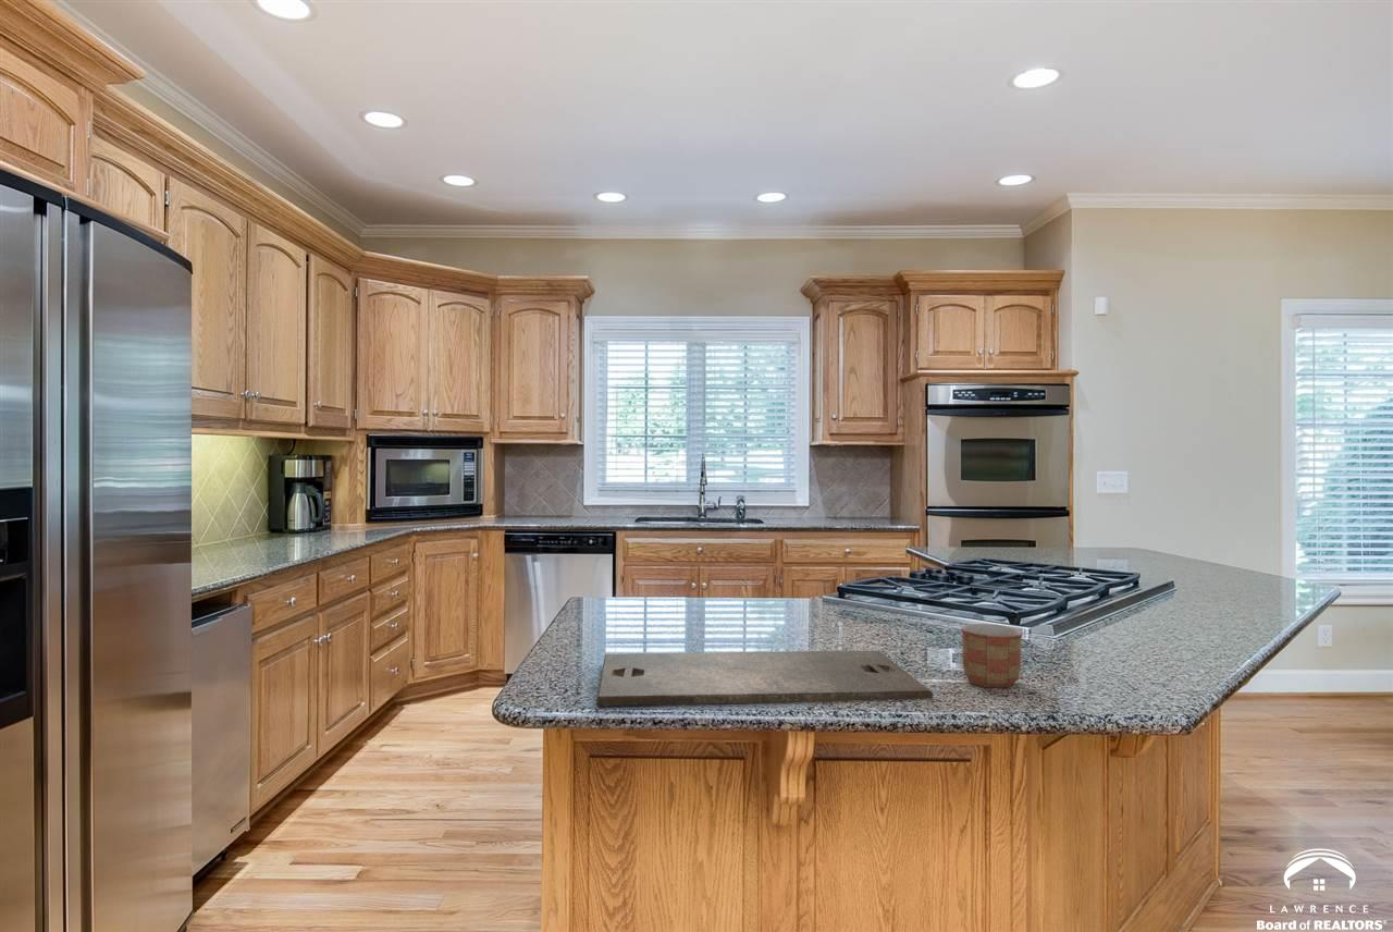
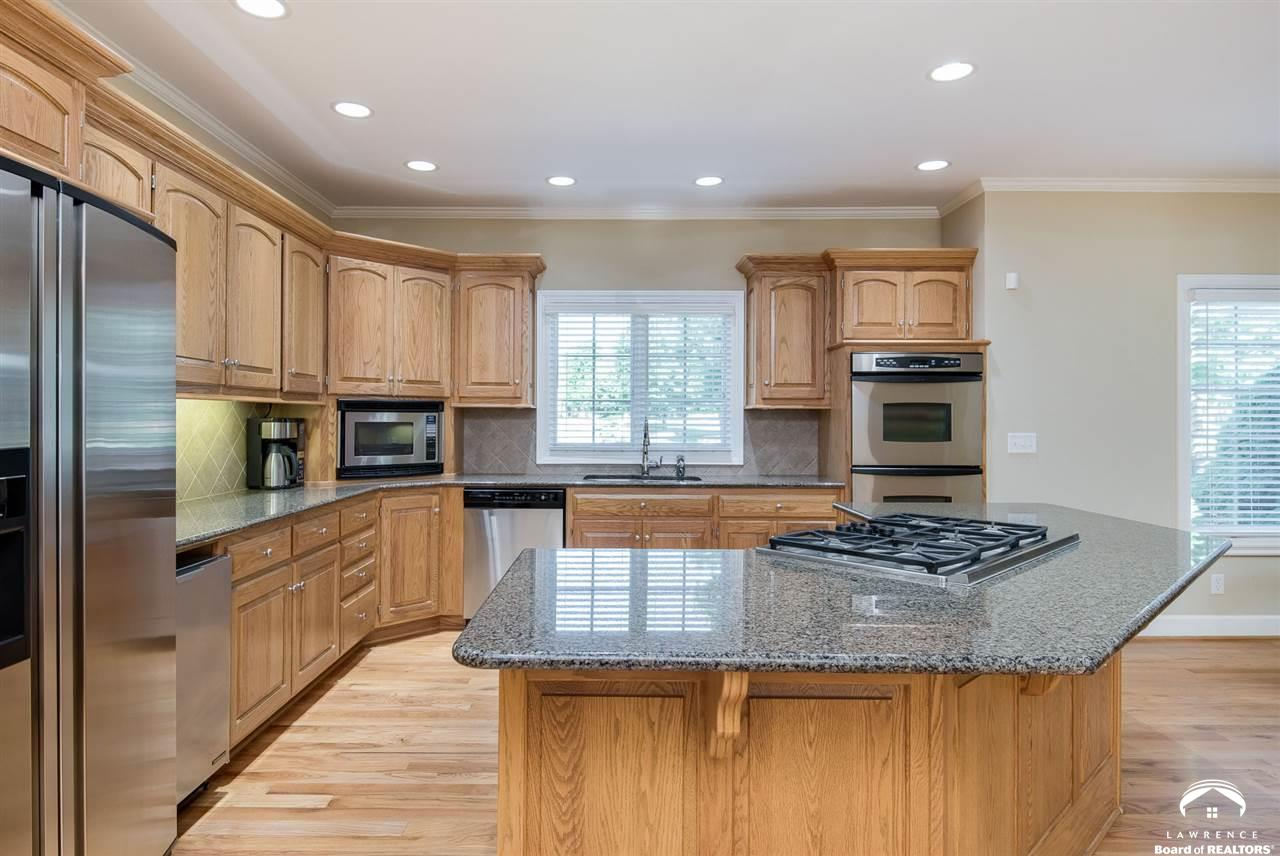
- cutting board (754, 674)
- mug (986, 653)
